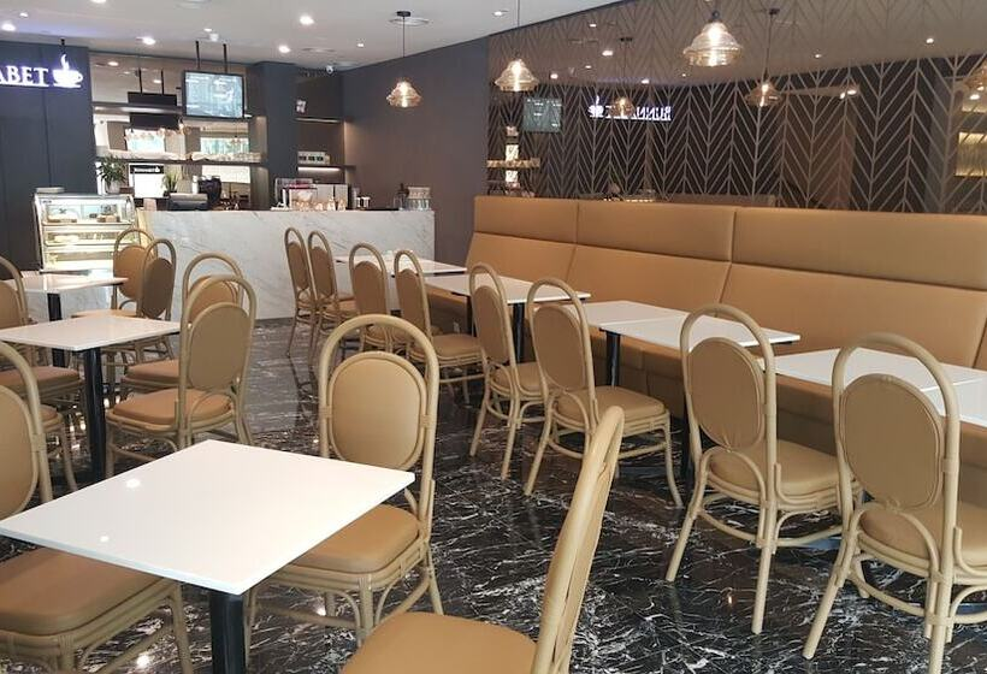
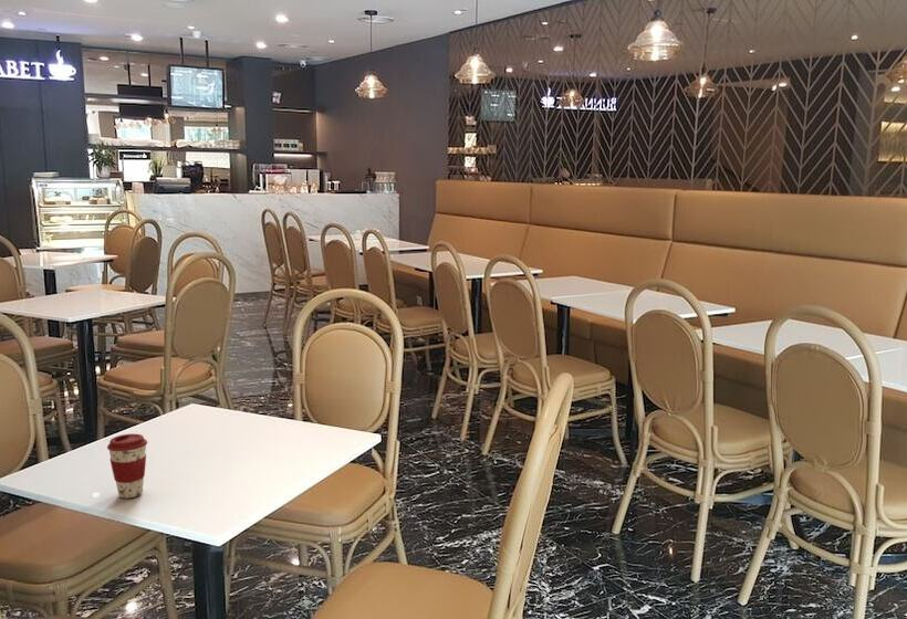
+ coffee cup (128, 465)
